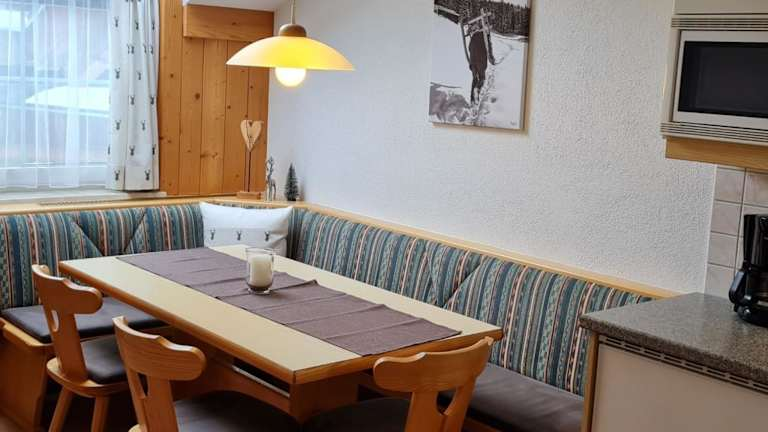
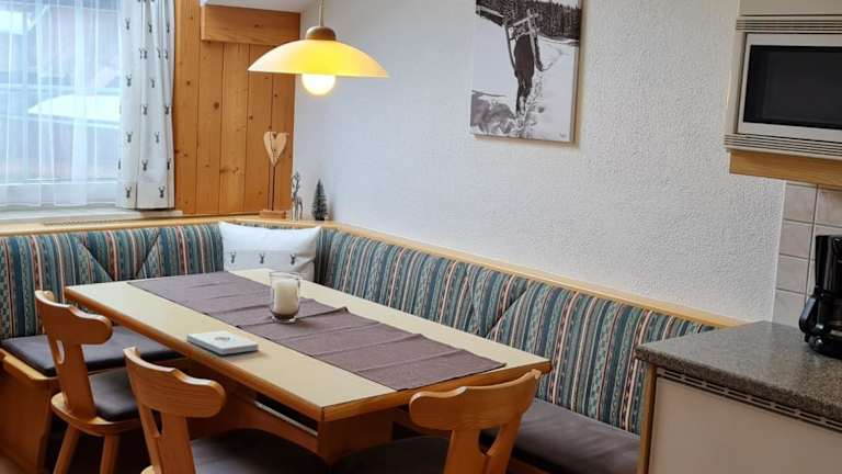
+ notepad (223, 341)
